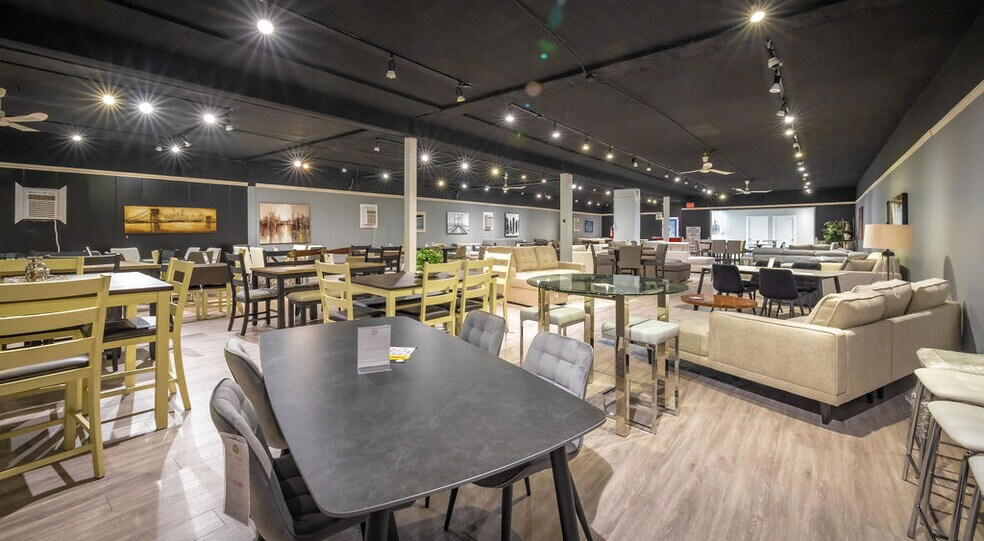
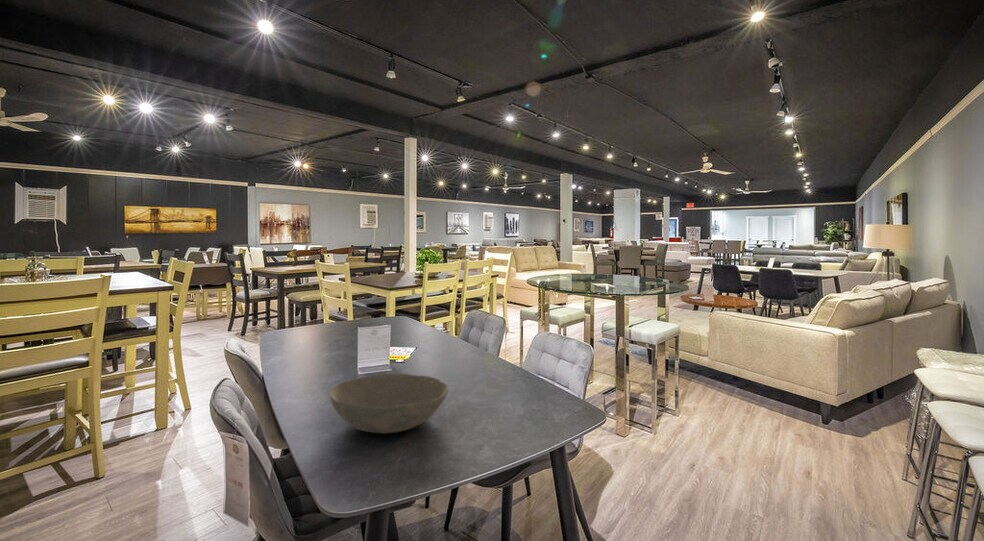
+ bowl (391, 405)
